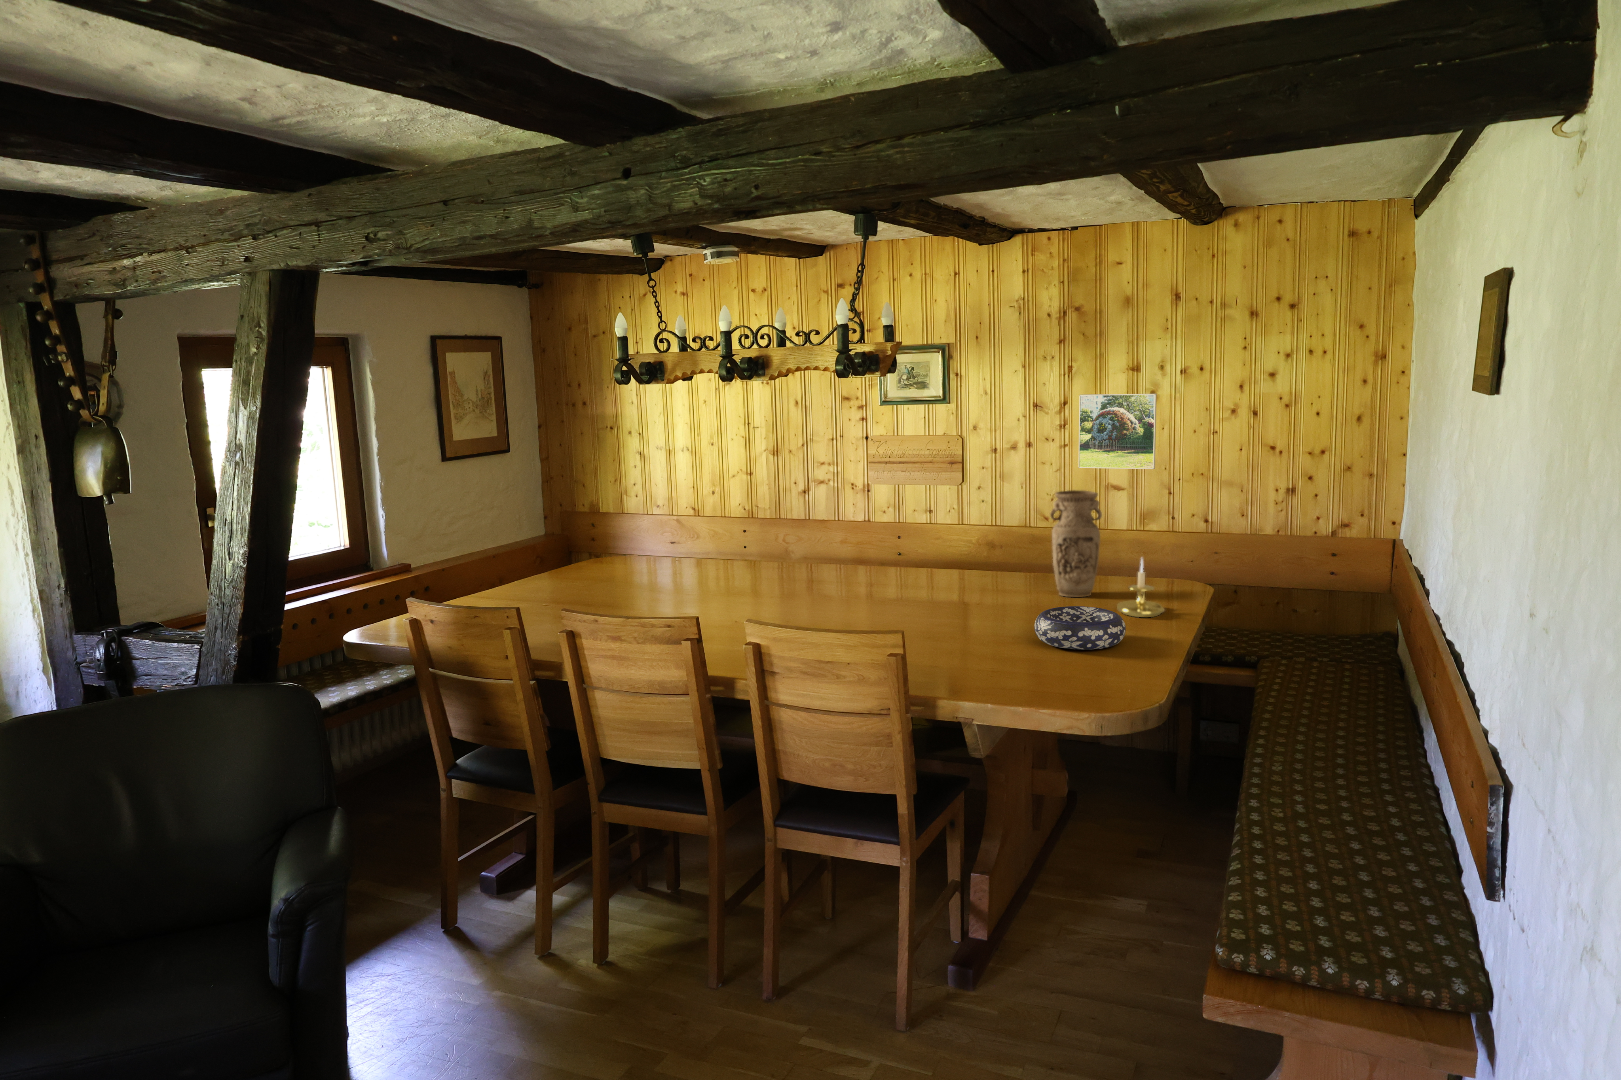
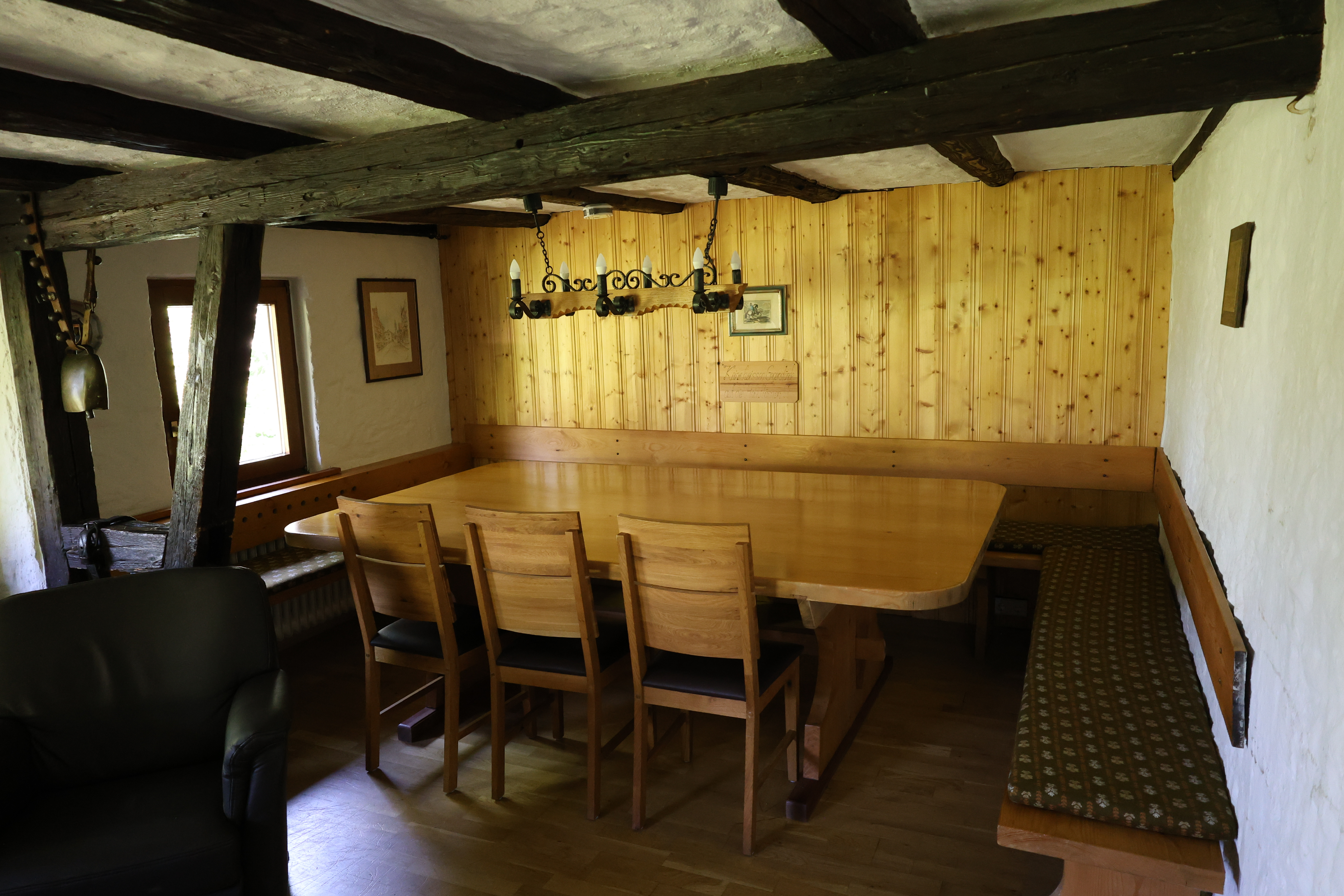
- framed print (1117, 432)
- vase (1076, 544)
- decorative bowl (1079, 628)
- candle holder (1142, 586)
